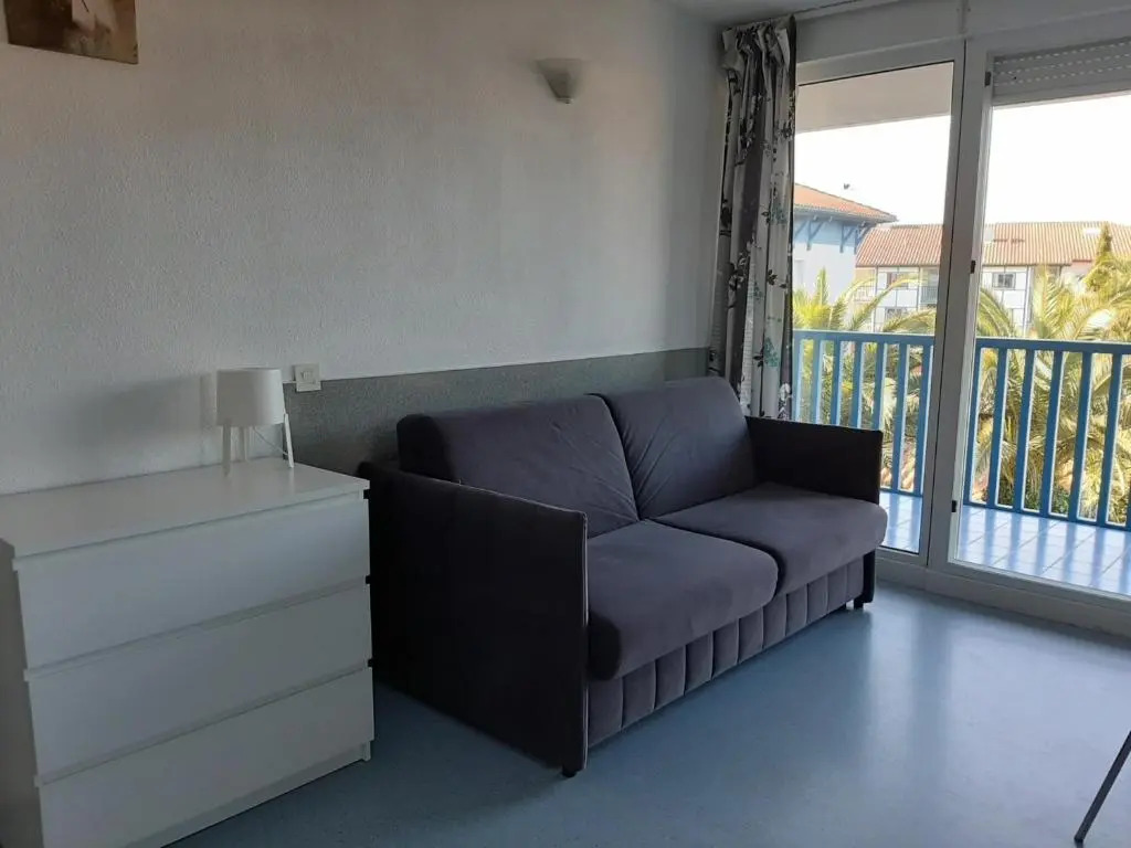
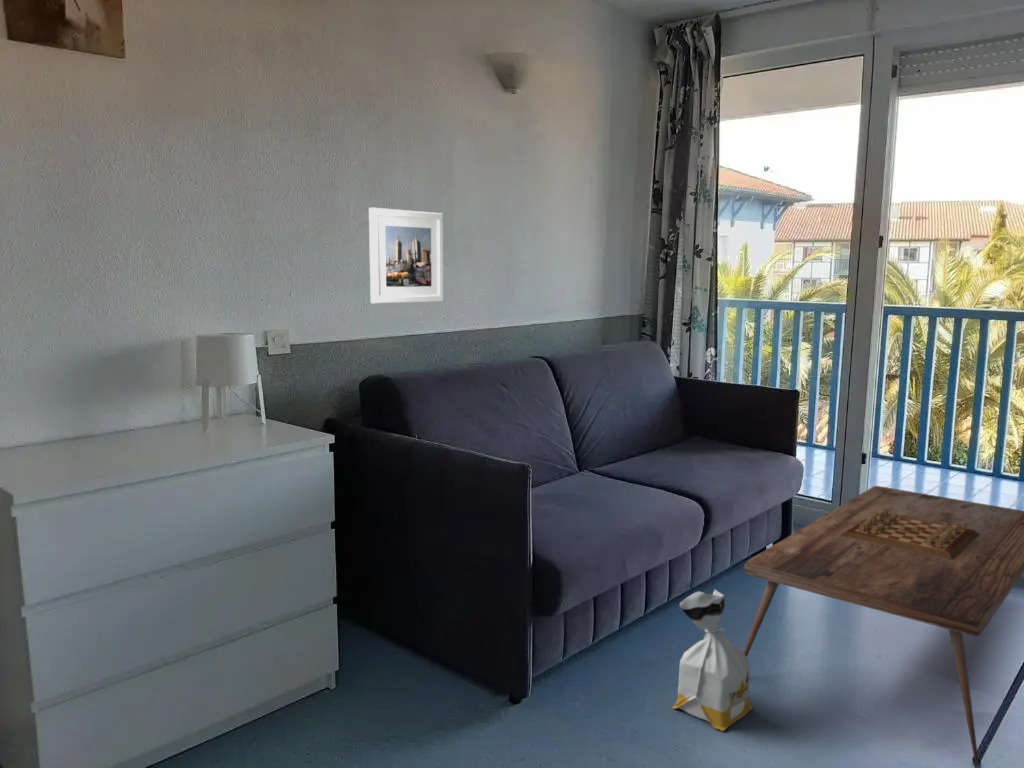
+ bag (711, 650)
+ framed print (407, 256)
+ coffee table (911, 584)
